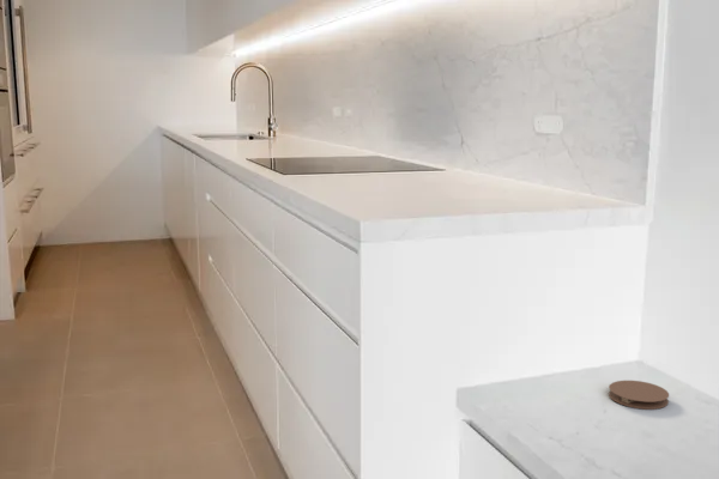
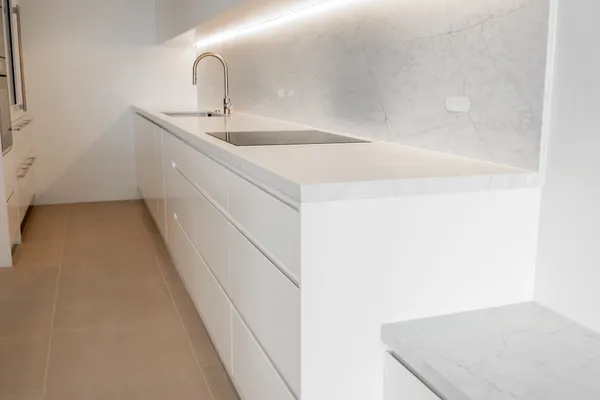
- coaster (638, 394)
